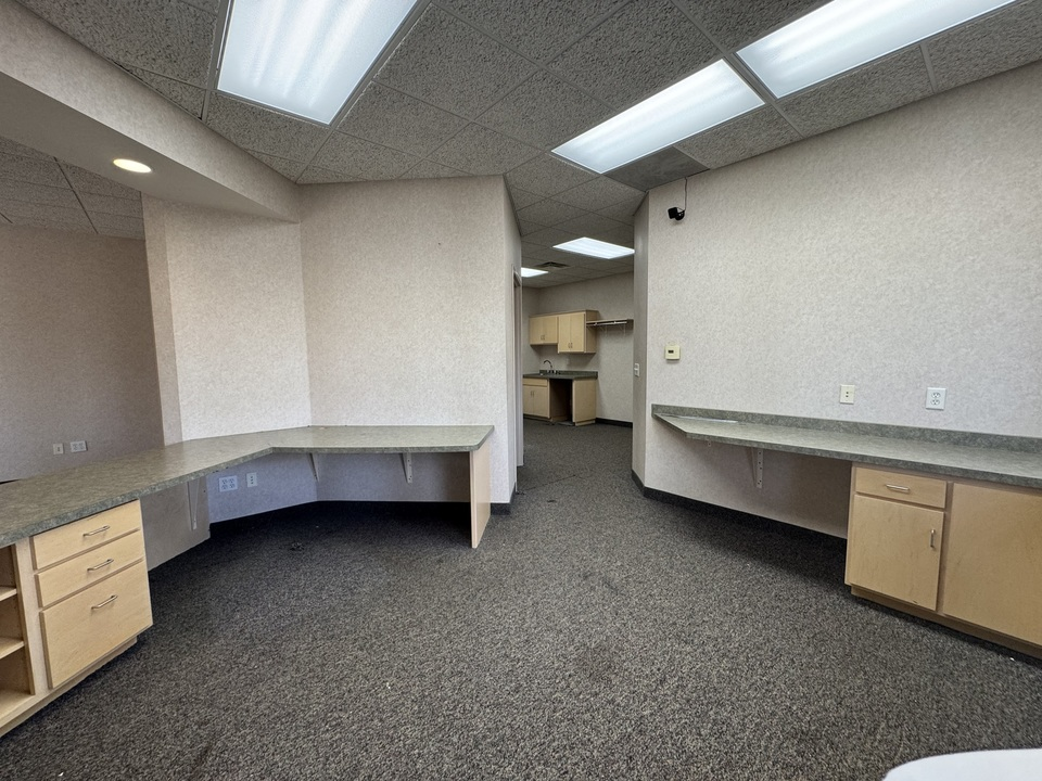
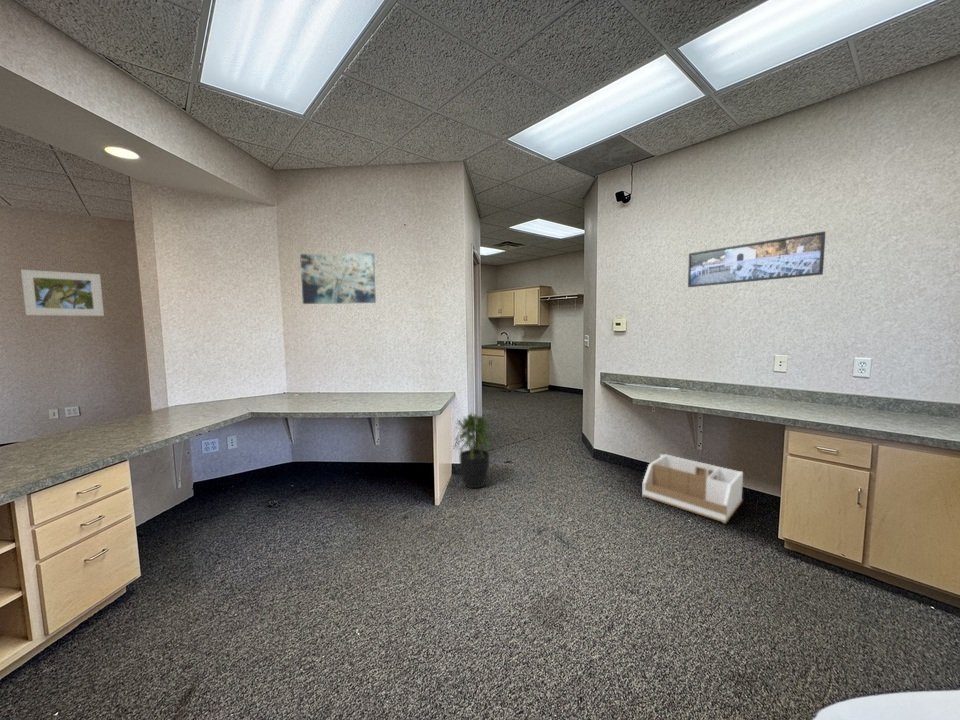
+ potted plant (471, 447)
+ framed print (64, 293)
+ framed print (748, 262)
+ storage bin (689, 483)
+ wall art (338, 278)
